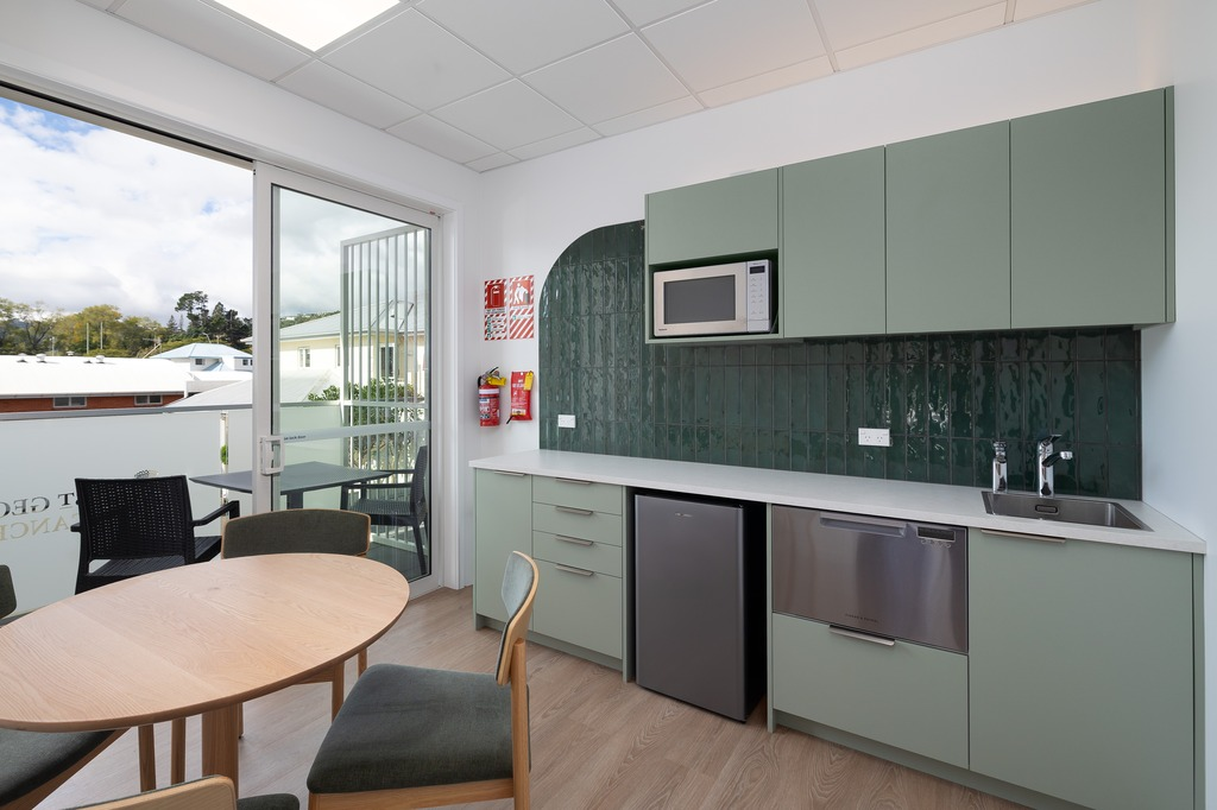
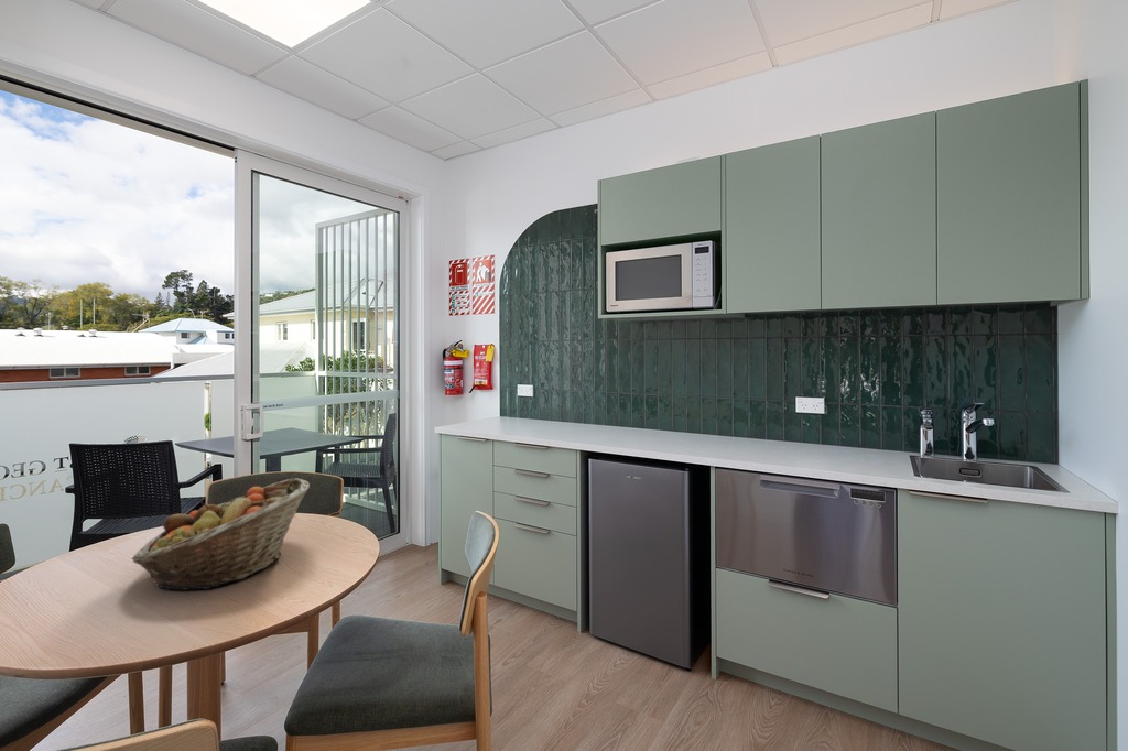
+ fruit basket (230, 526)
